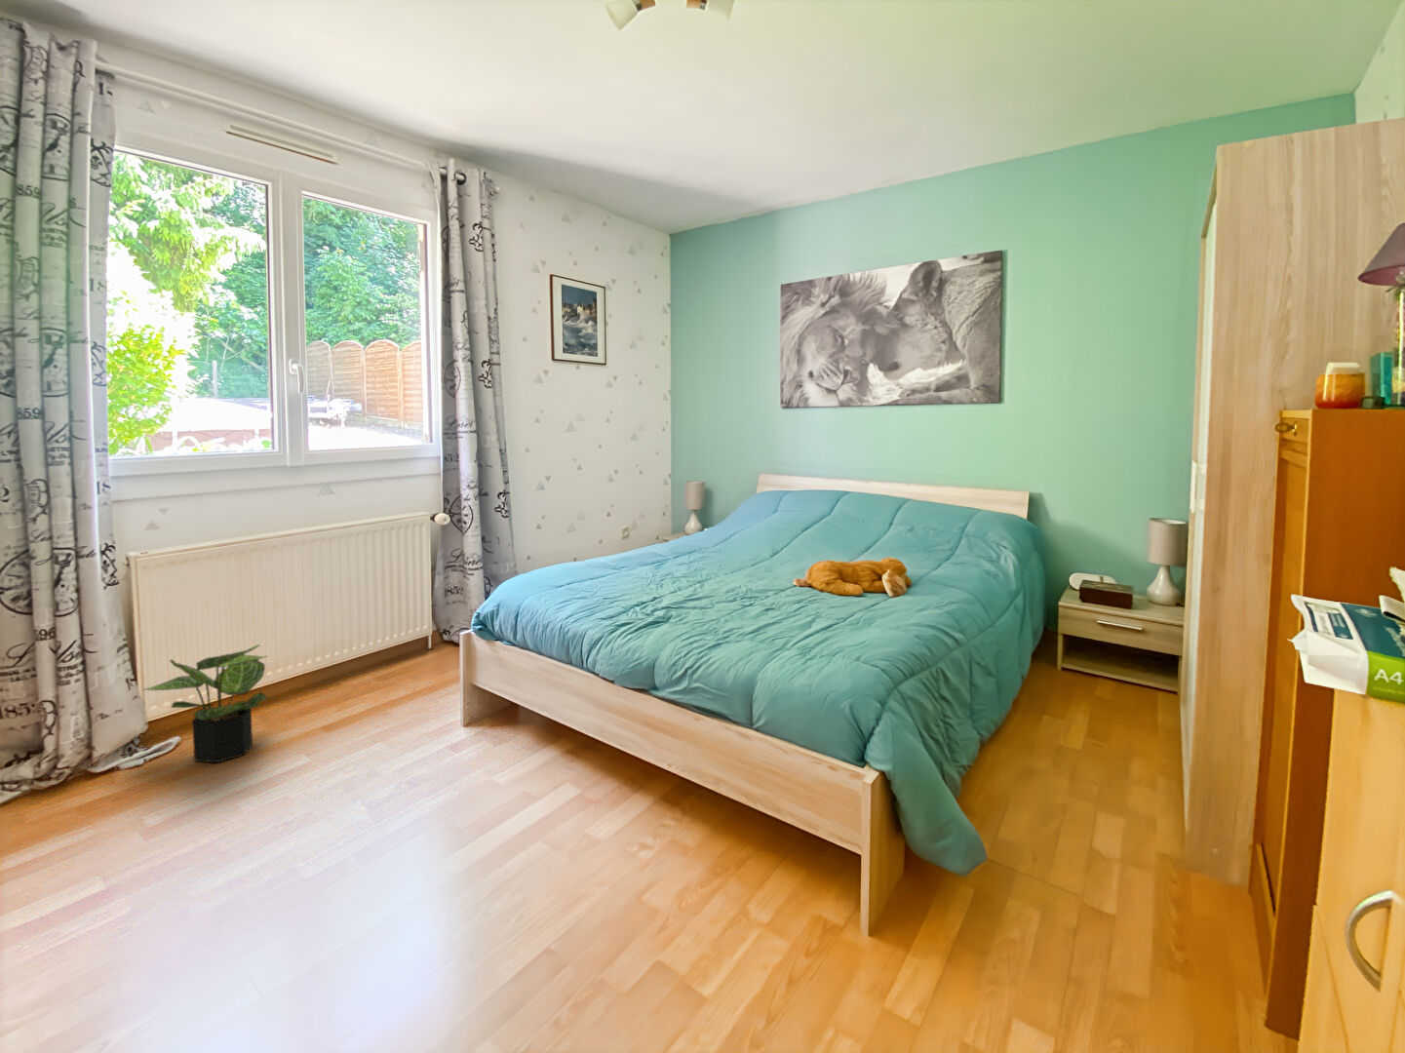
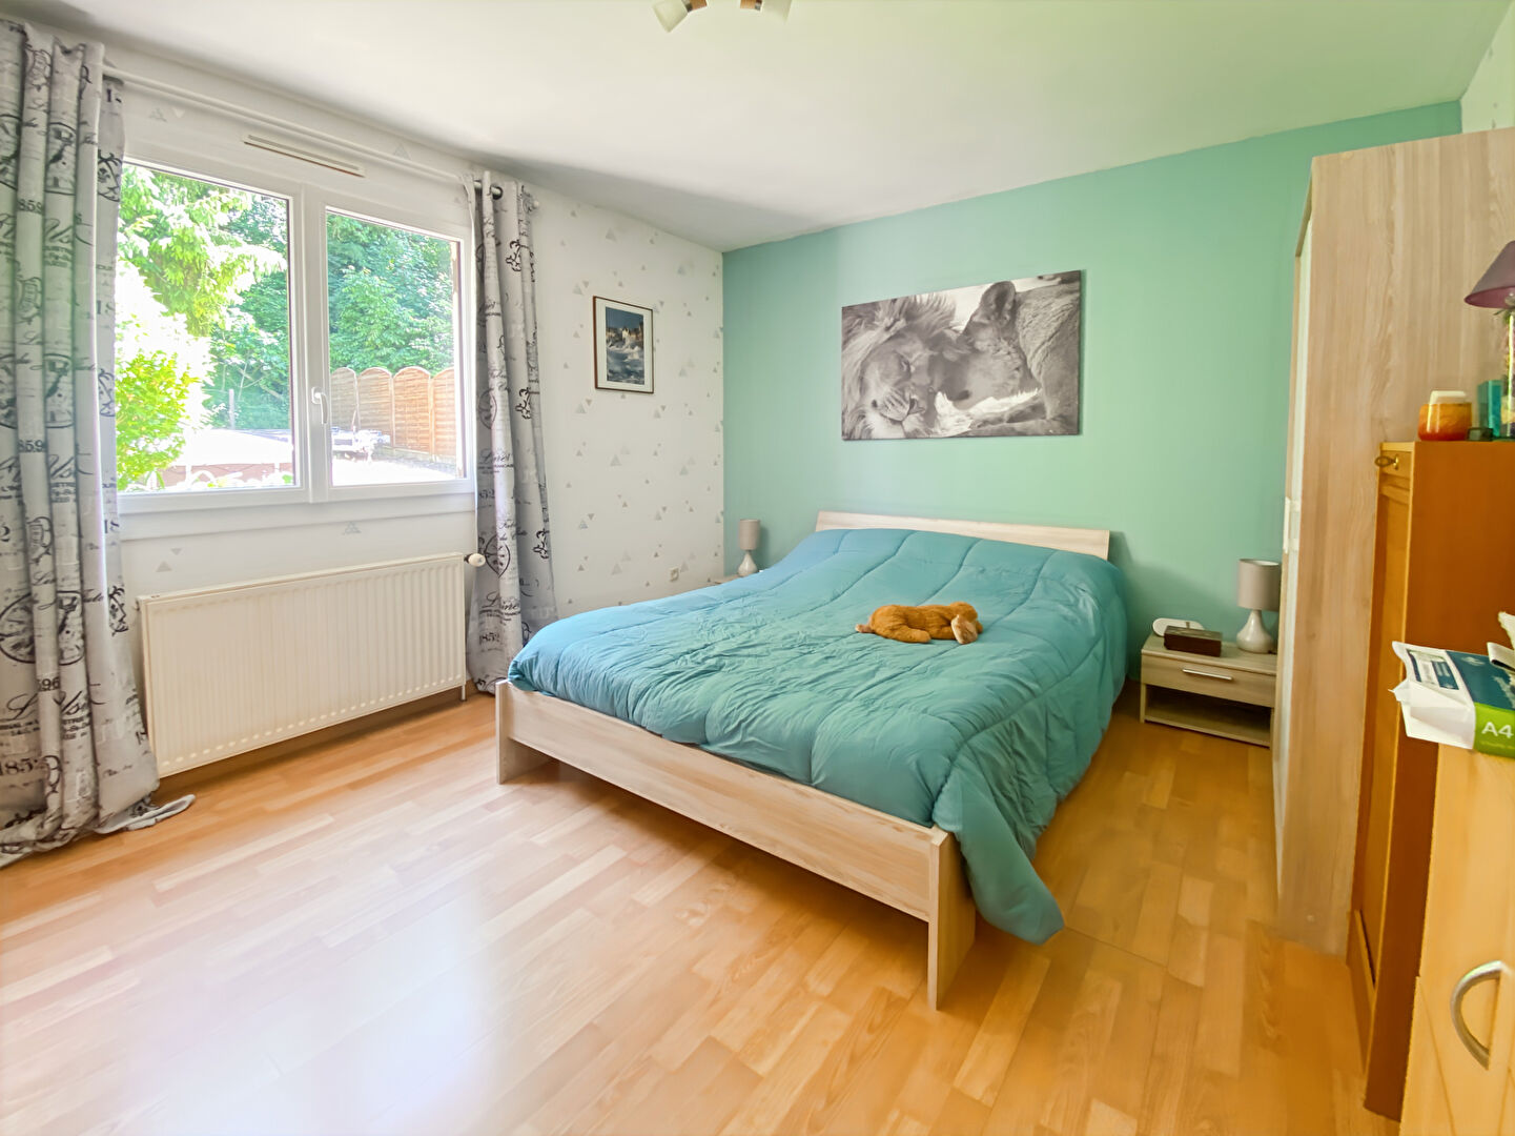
- potted plant (218, 699)
